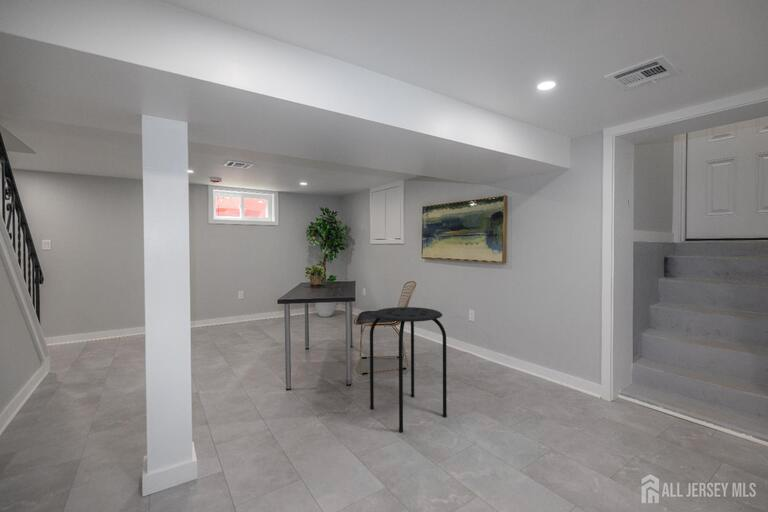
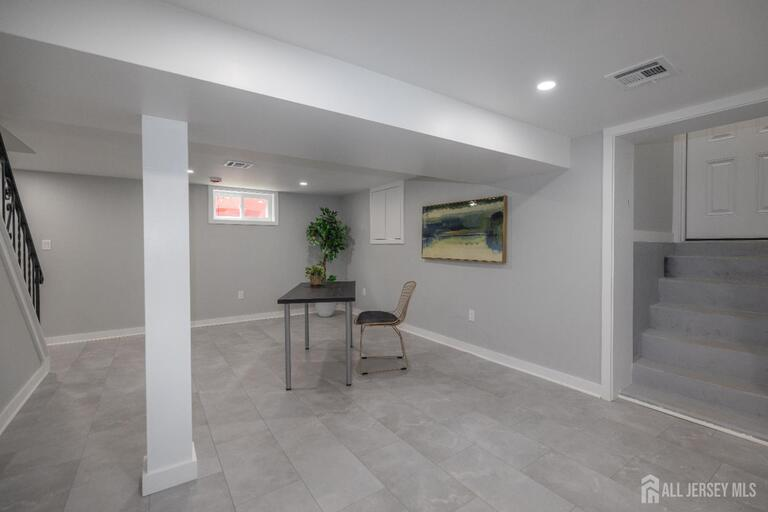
- stool (411, 362)
